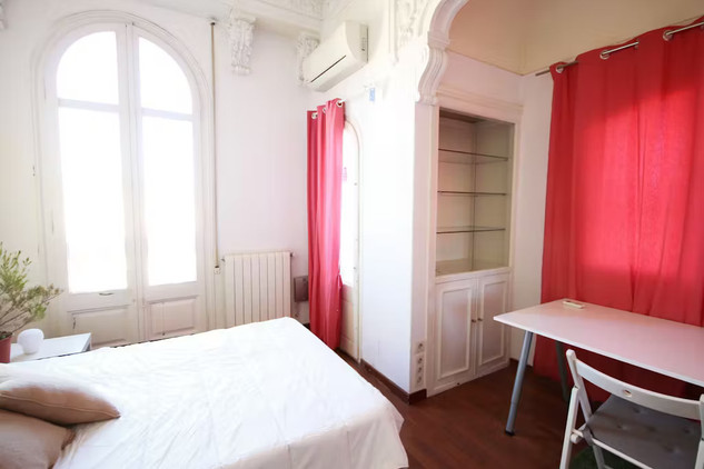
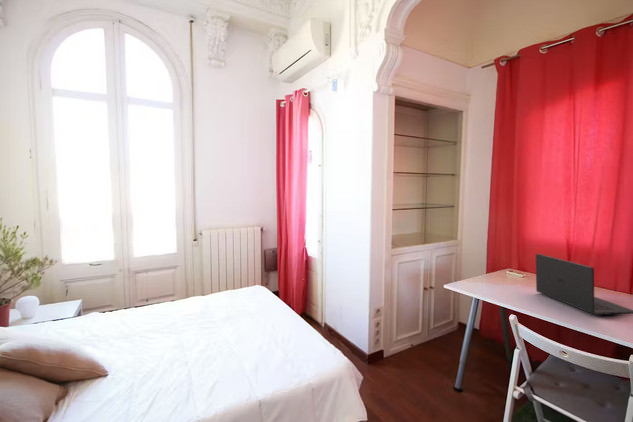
+ laptop (581, 281)
